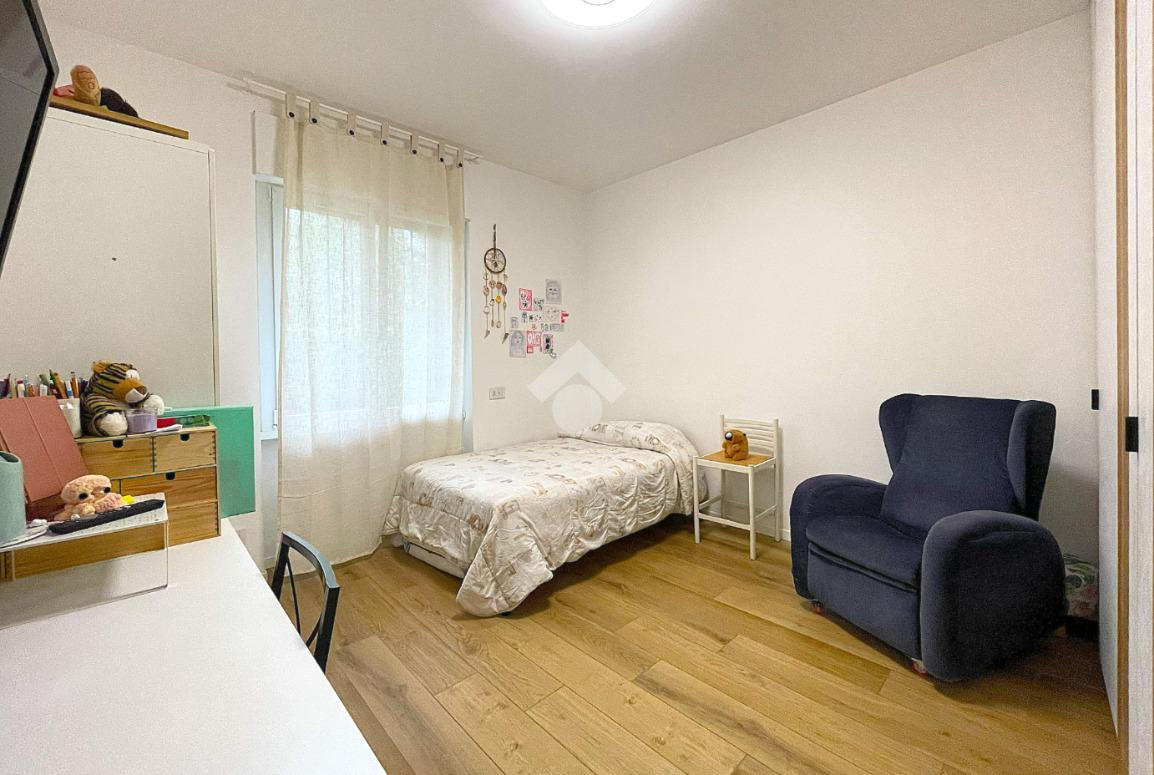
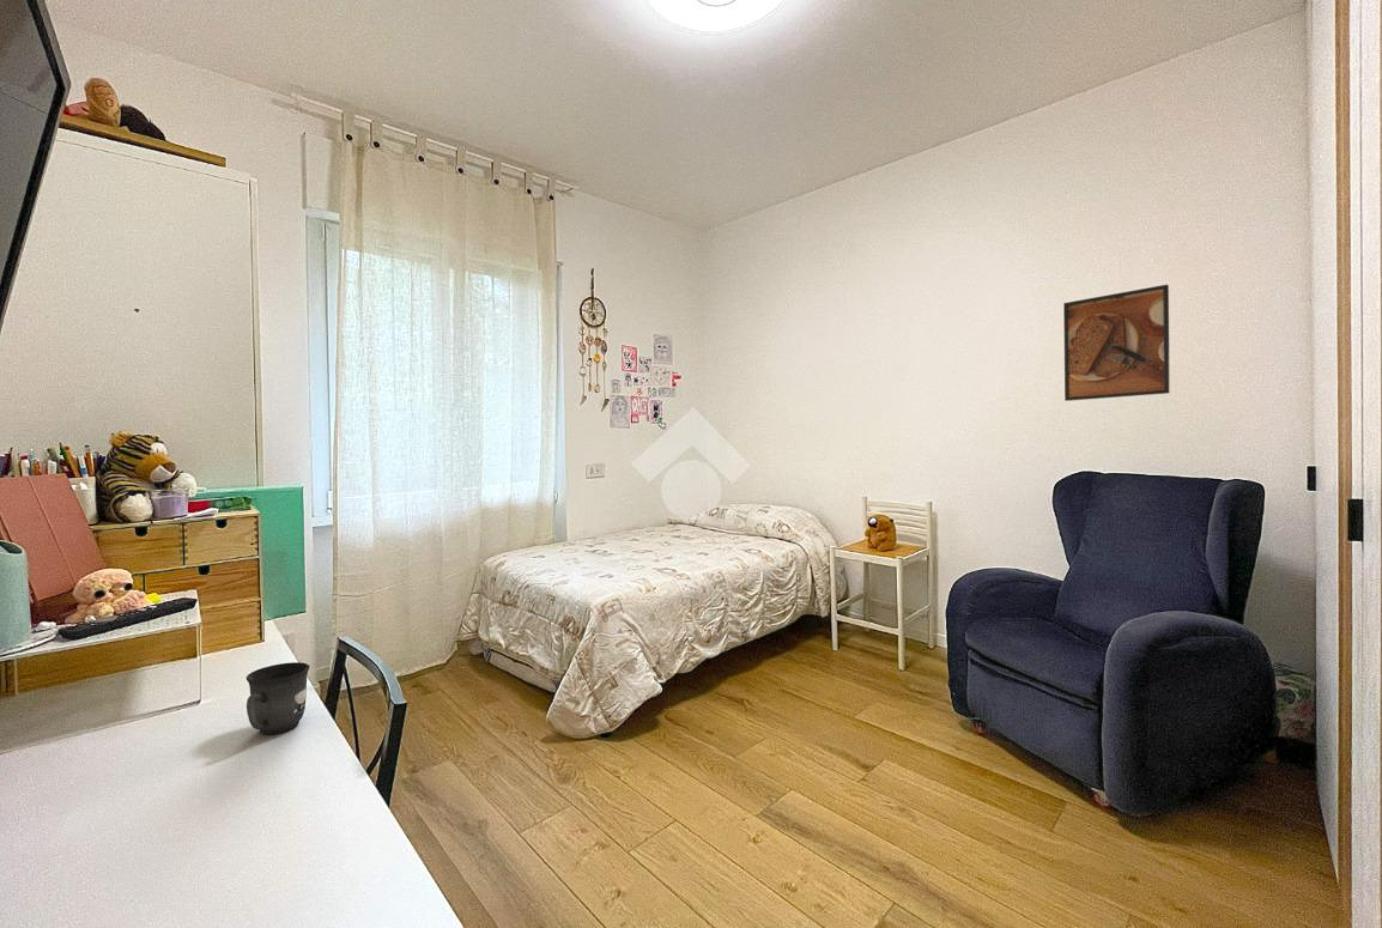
+ mug (273, 702)
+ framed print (1114, 345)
